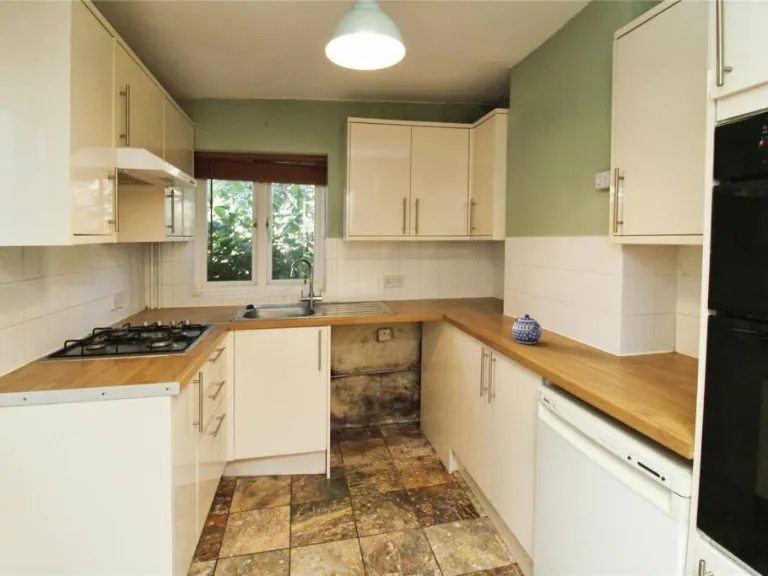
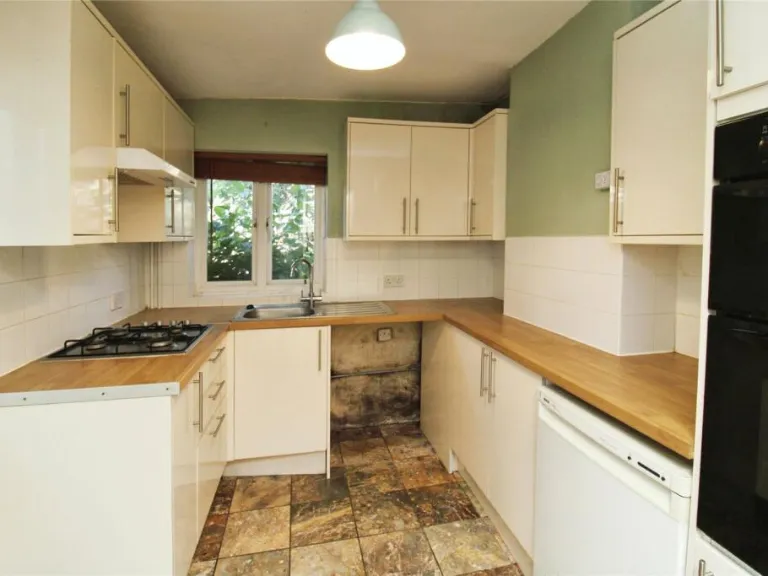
- teapot (526, 328)
